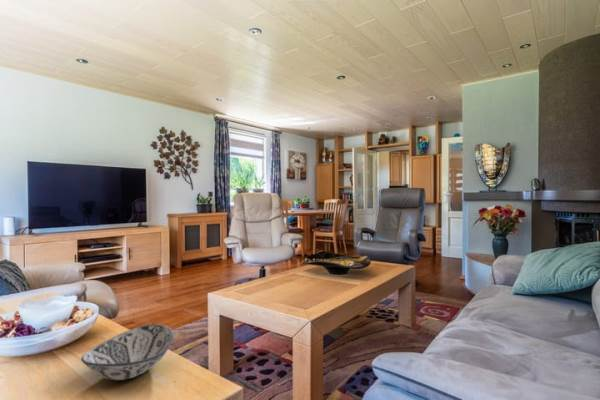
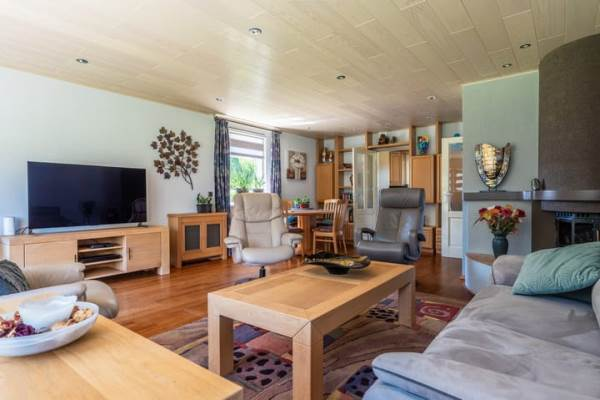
- decorative bowl (131, 356)
